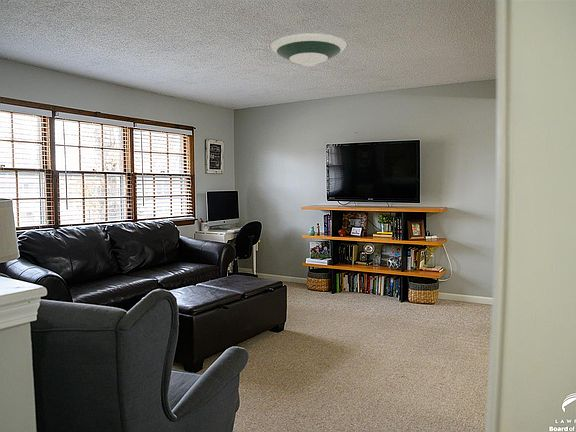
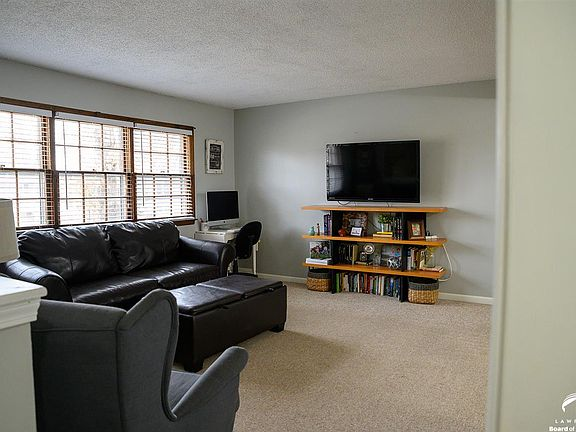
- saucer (308, 55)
